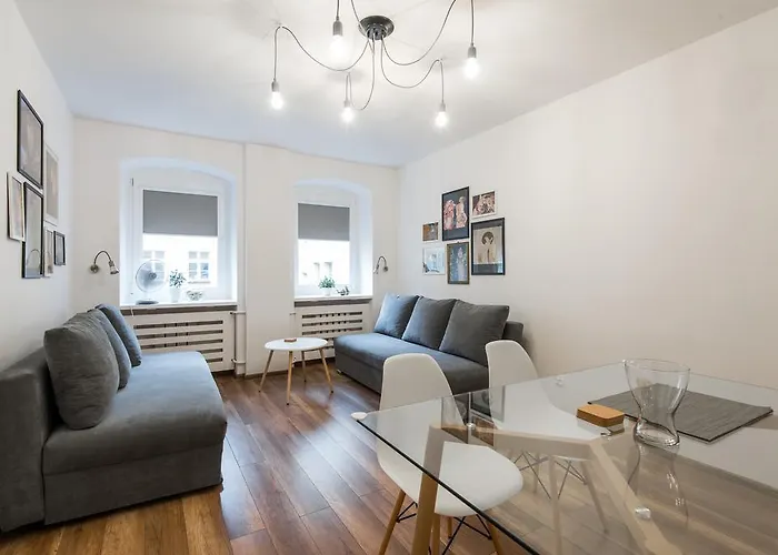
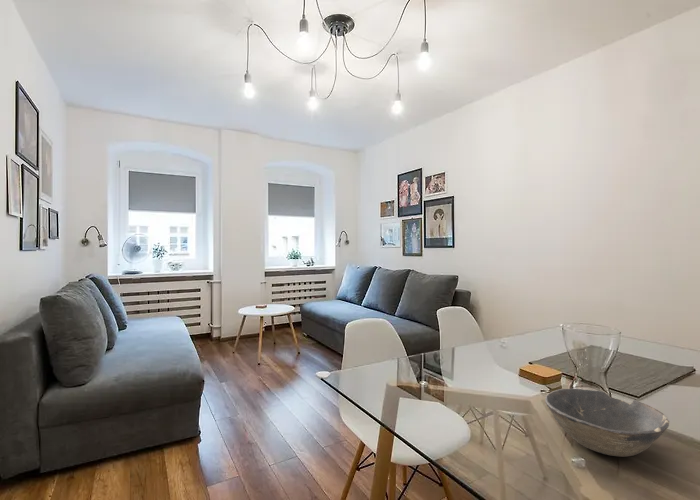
+ bowl (602, 426)
